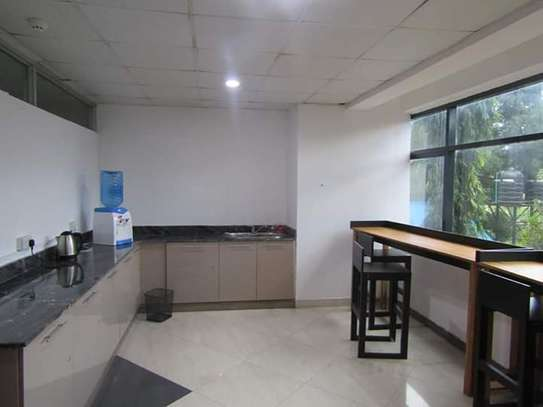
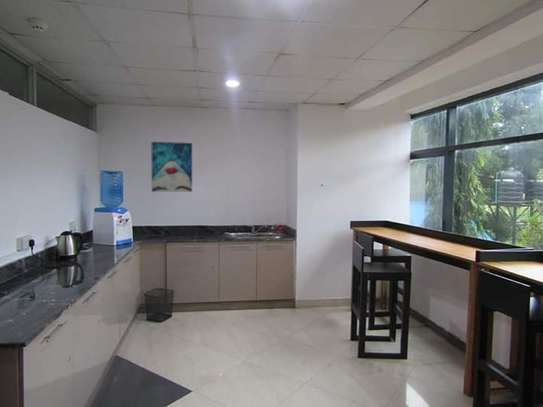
+ wall art (172, 167)
